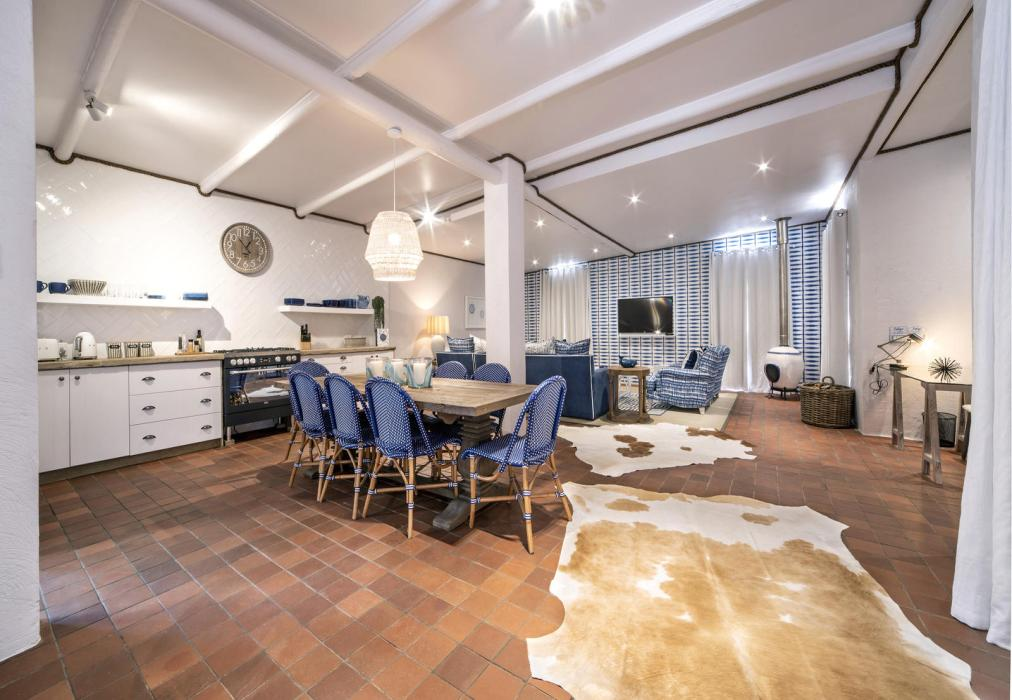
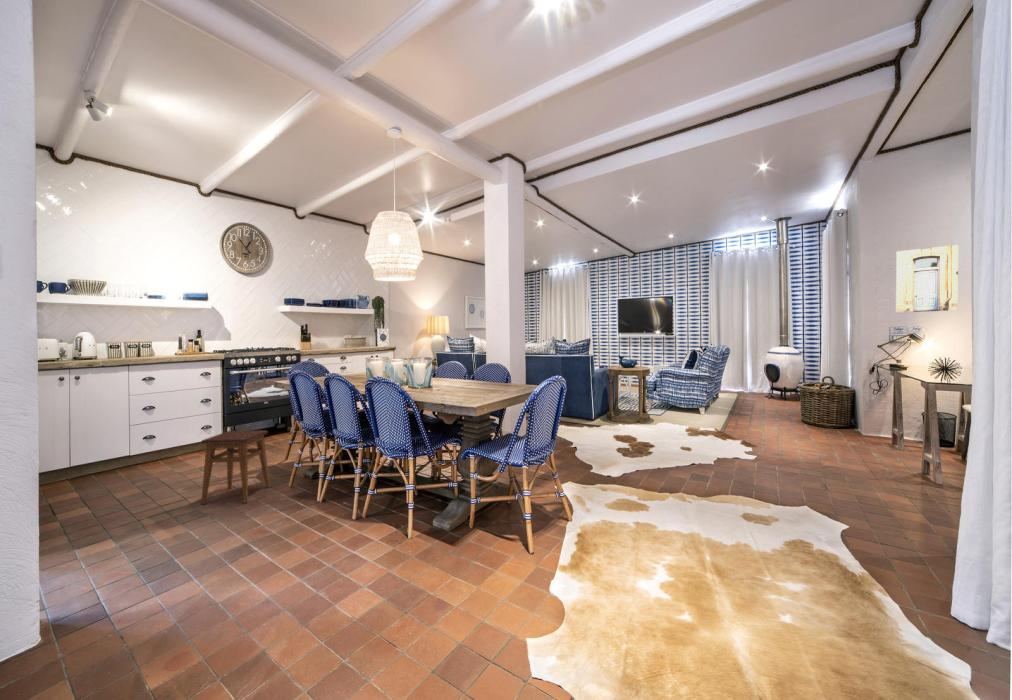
+ wall art (925, 280)
+ stool (236, 461)
